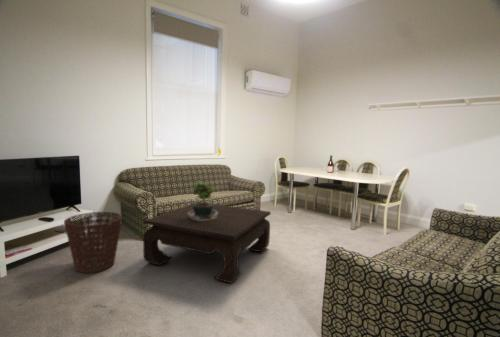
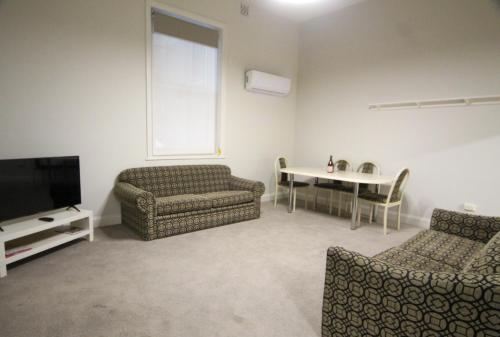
- basket (94, 241)
- potted plant (204, 198)
- coffee table (211, 235)
